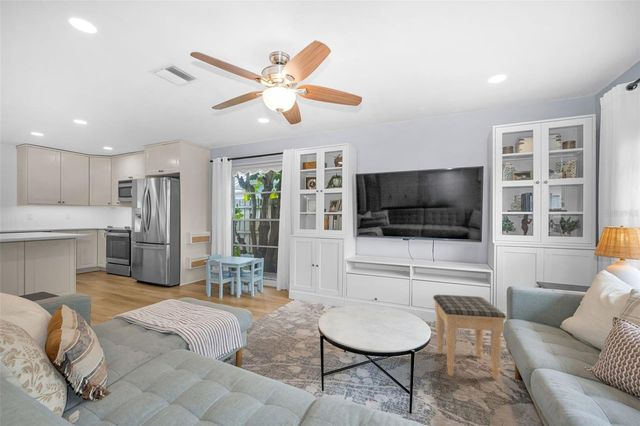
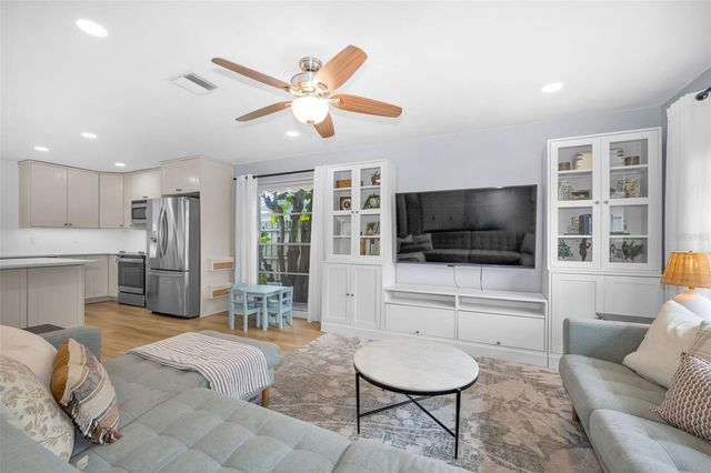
- footstool (465, 328)
